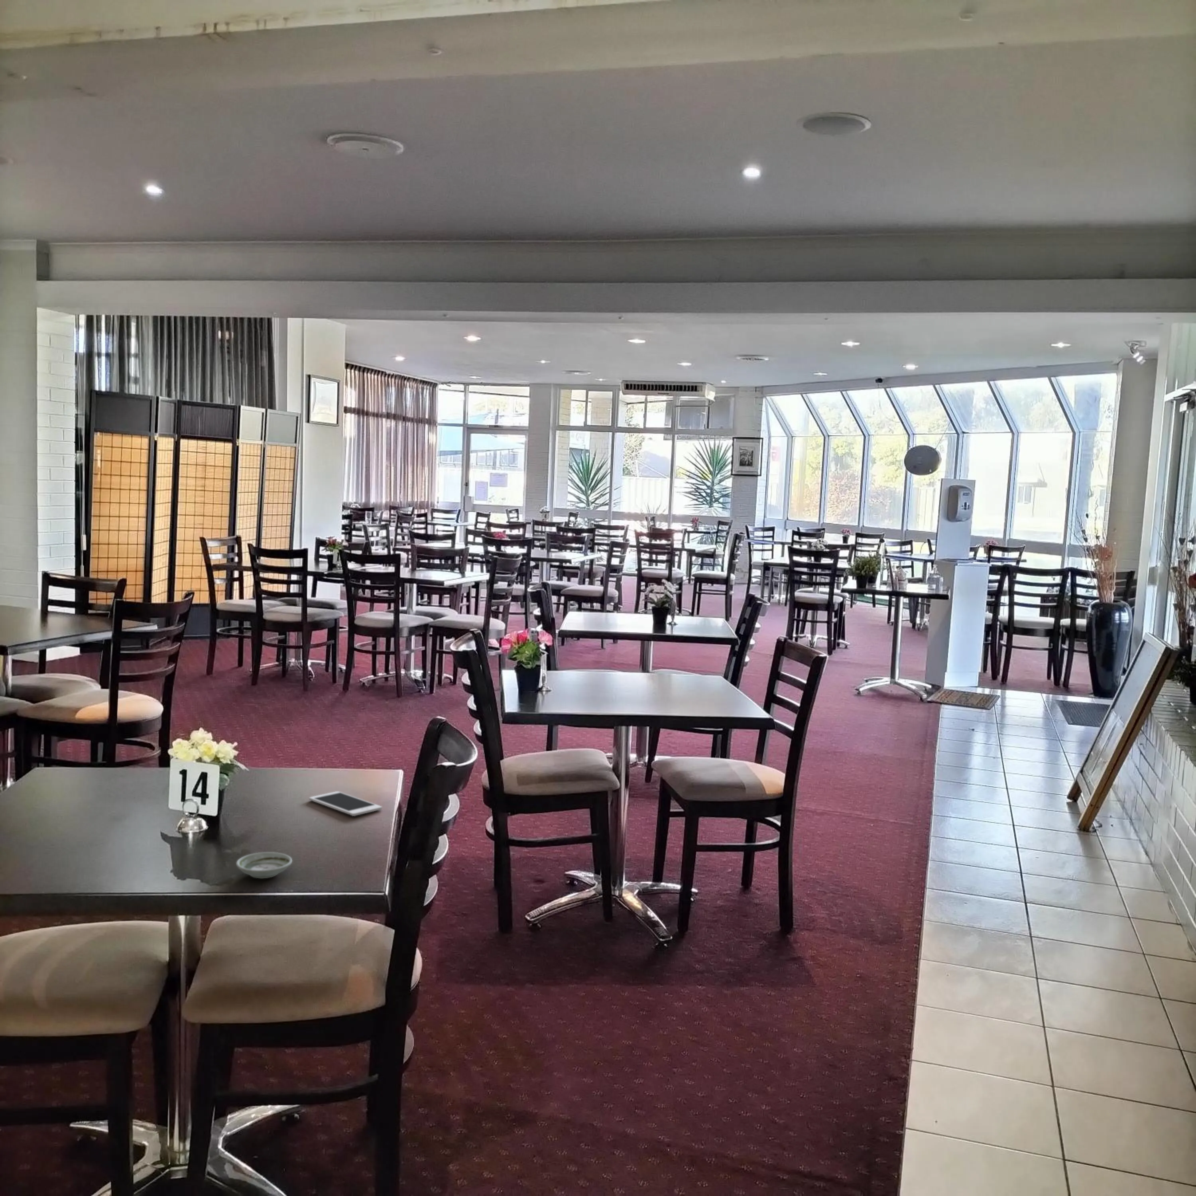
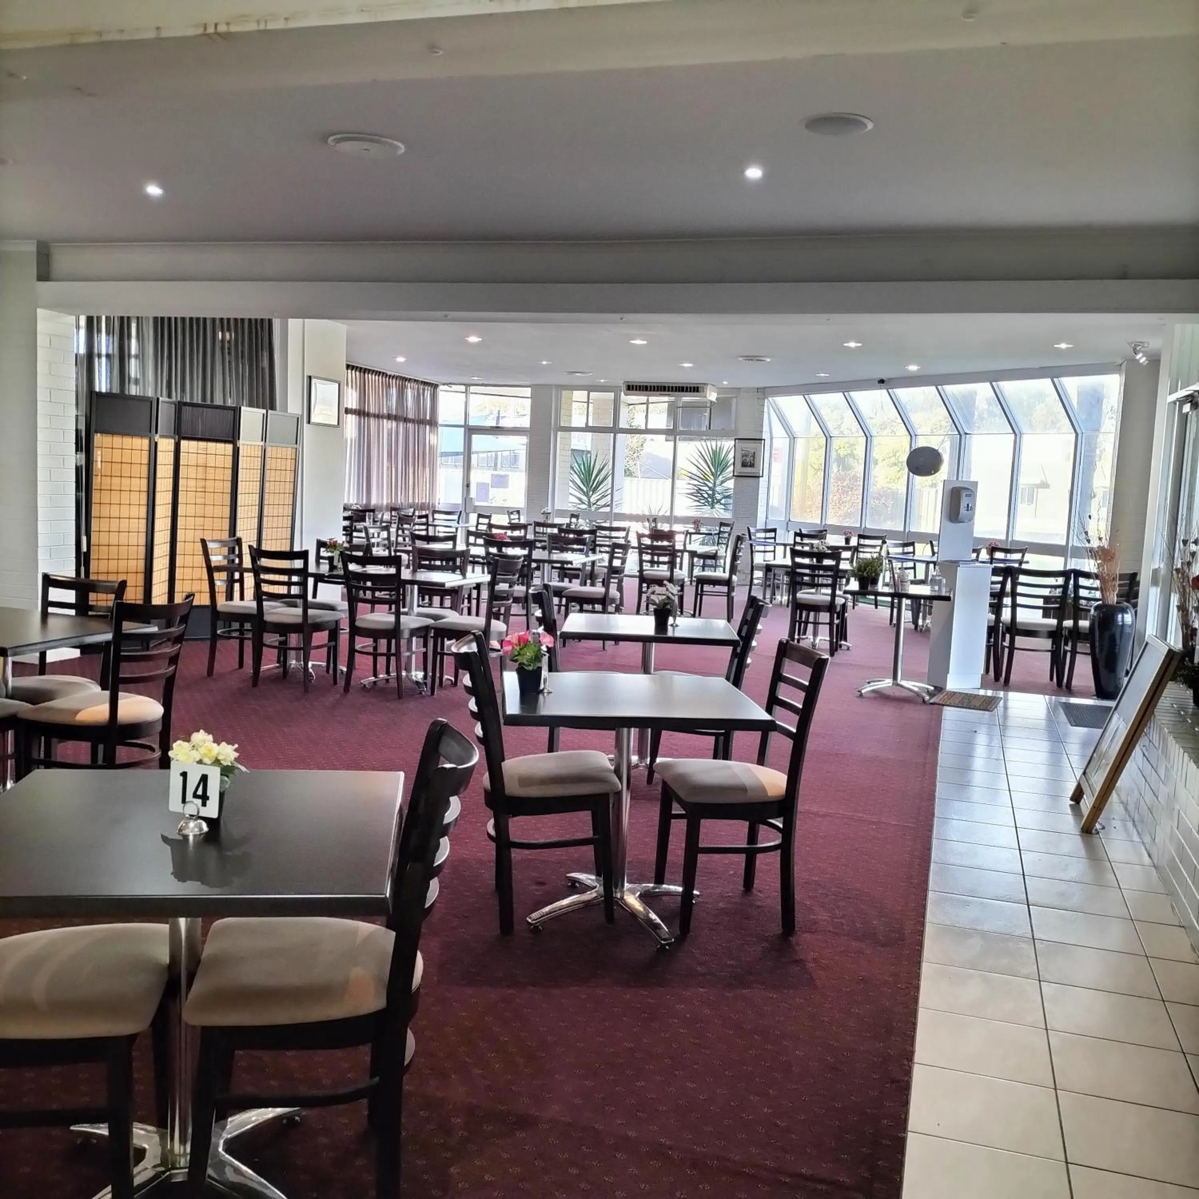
- saucer (264, 866)
- cell phone (345, 803)
